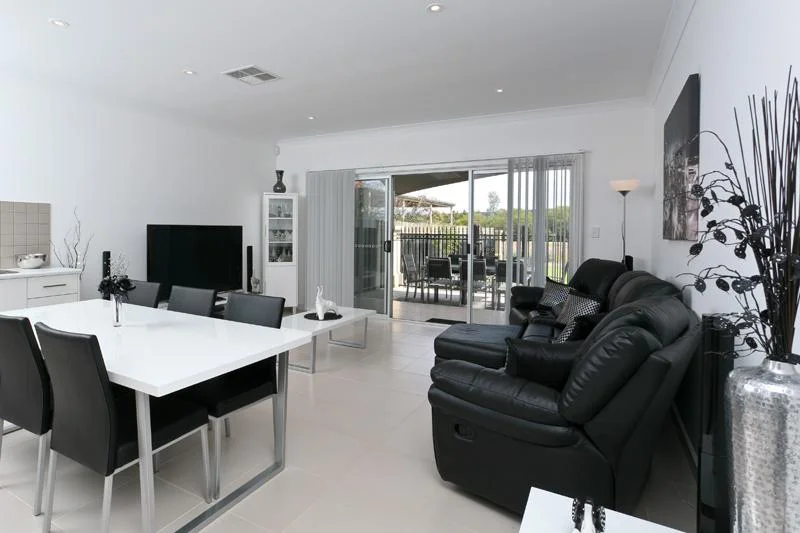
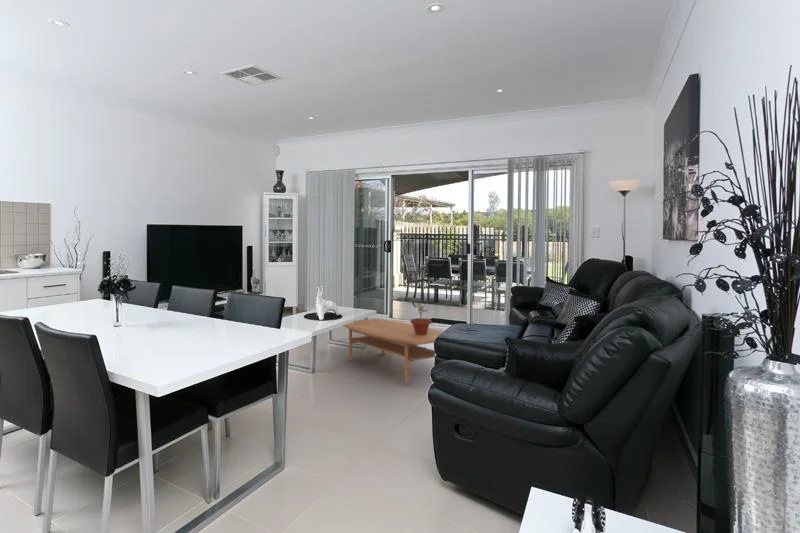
+ coffee table (393, 348)
+ potted plant (420, 317)
